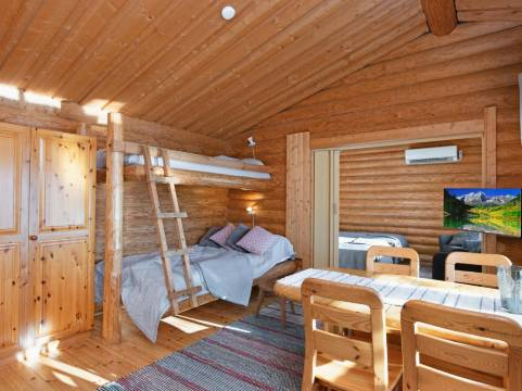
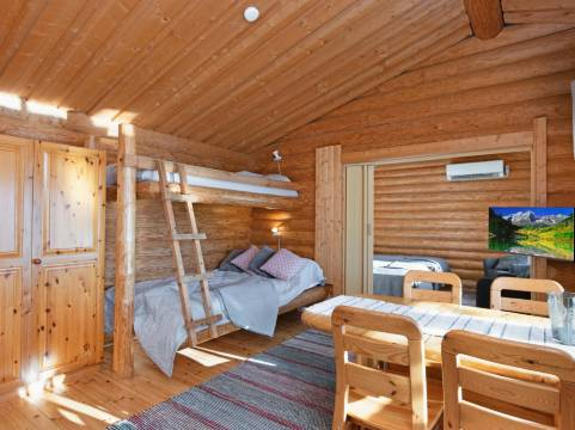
- stool (278, 301)
